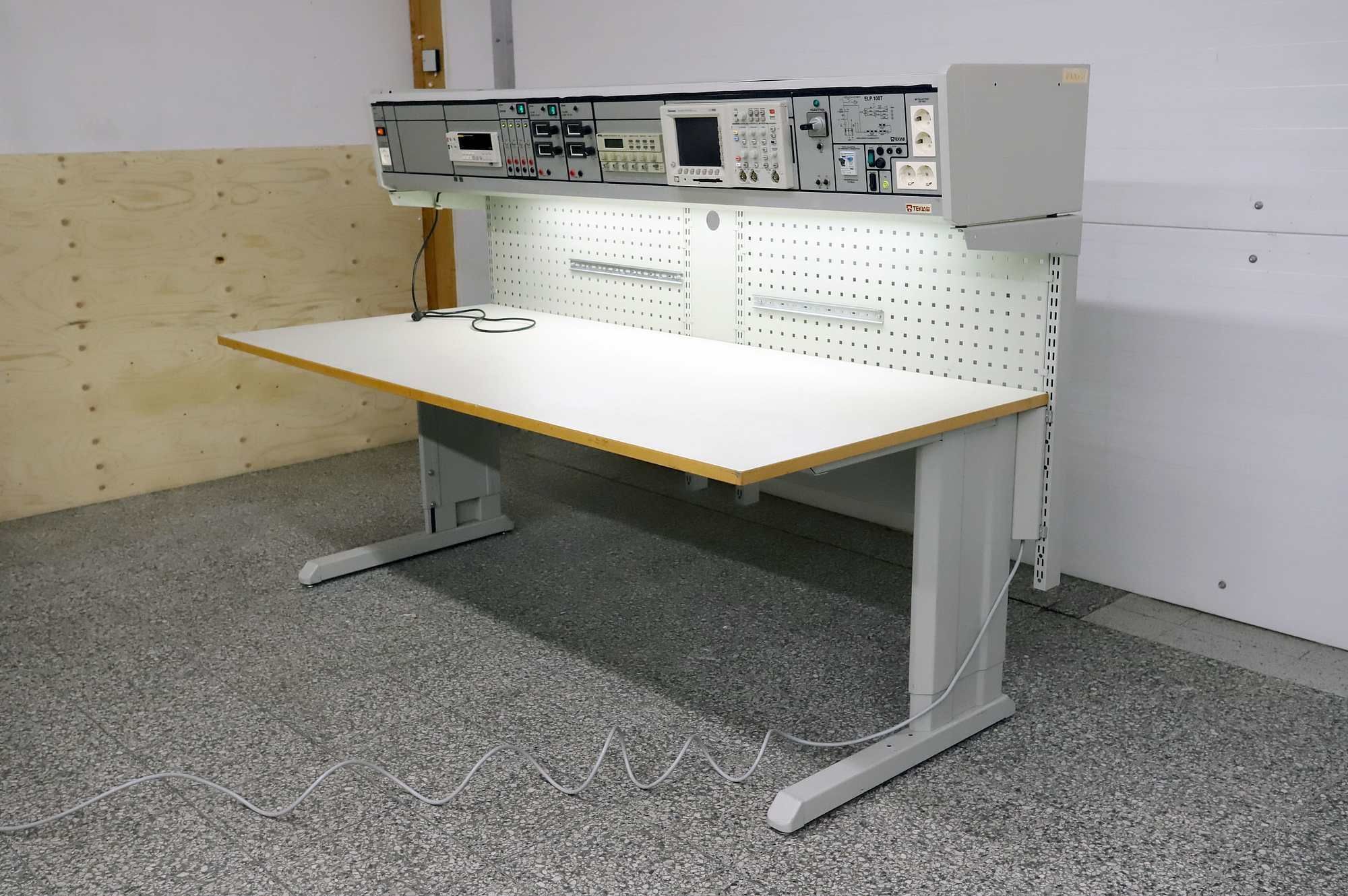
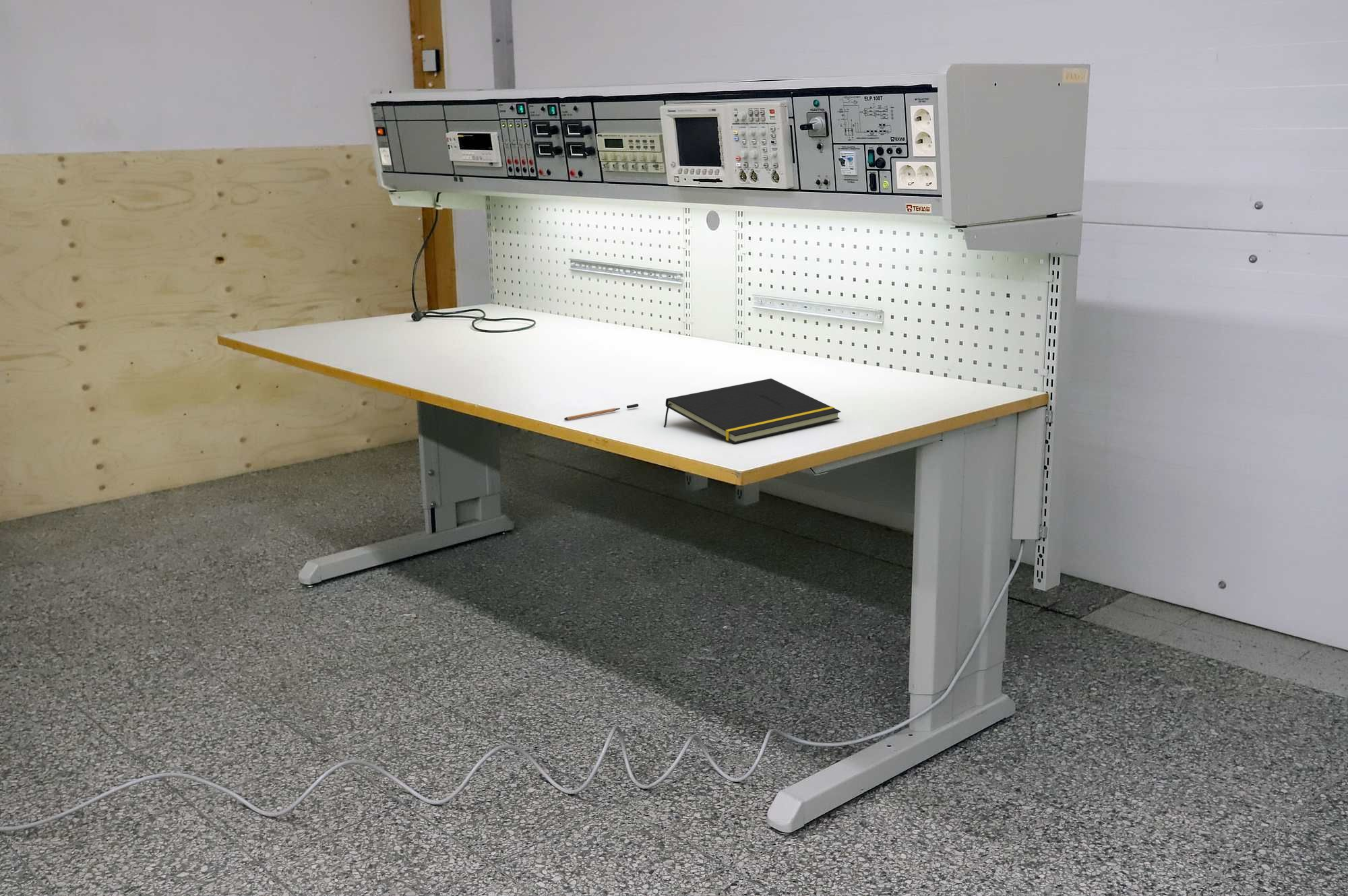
+ pen (602, 412)
+ notepad (754, 408)
